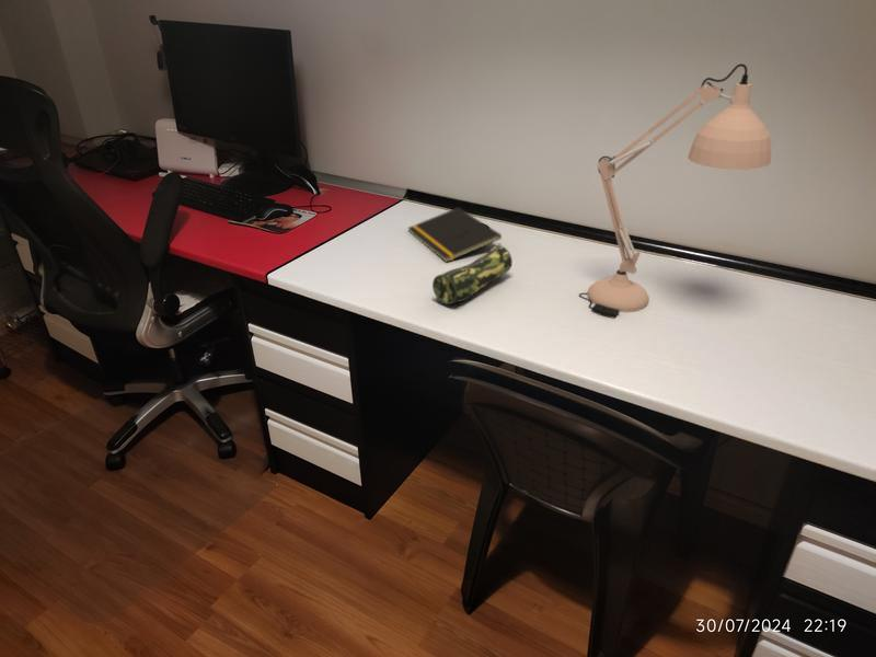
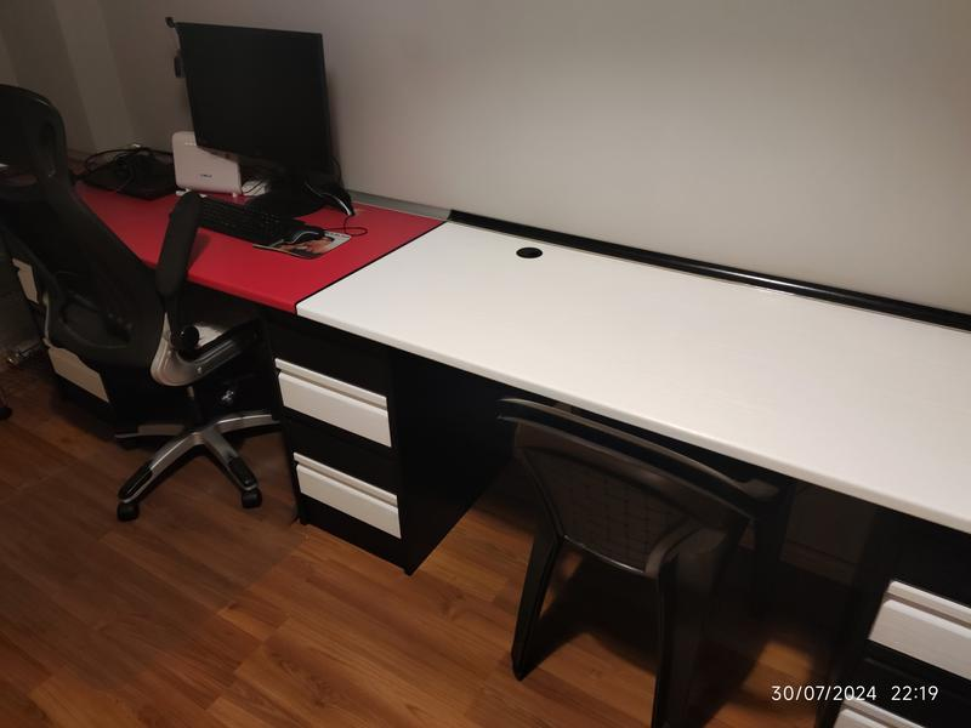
- notepad (452, 232)
- desk lamp (690, 160)
- pencil case (474, 274)
